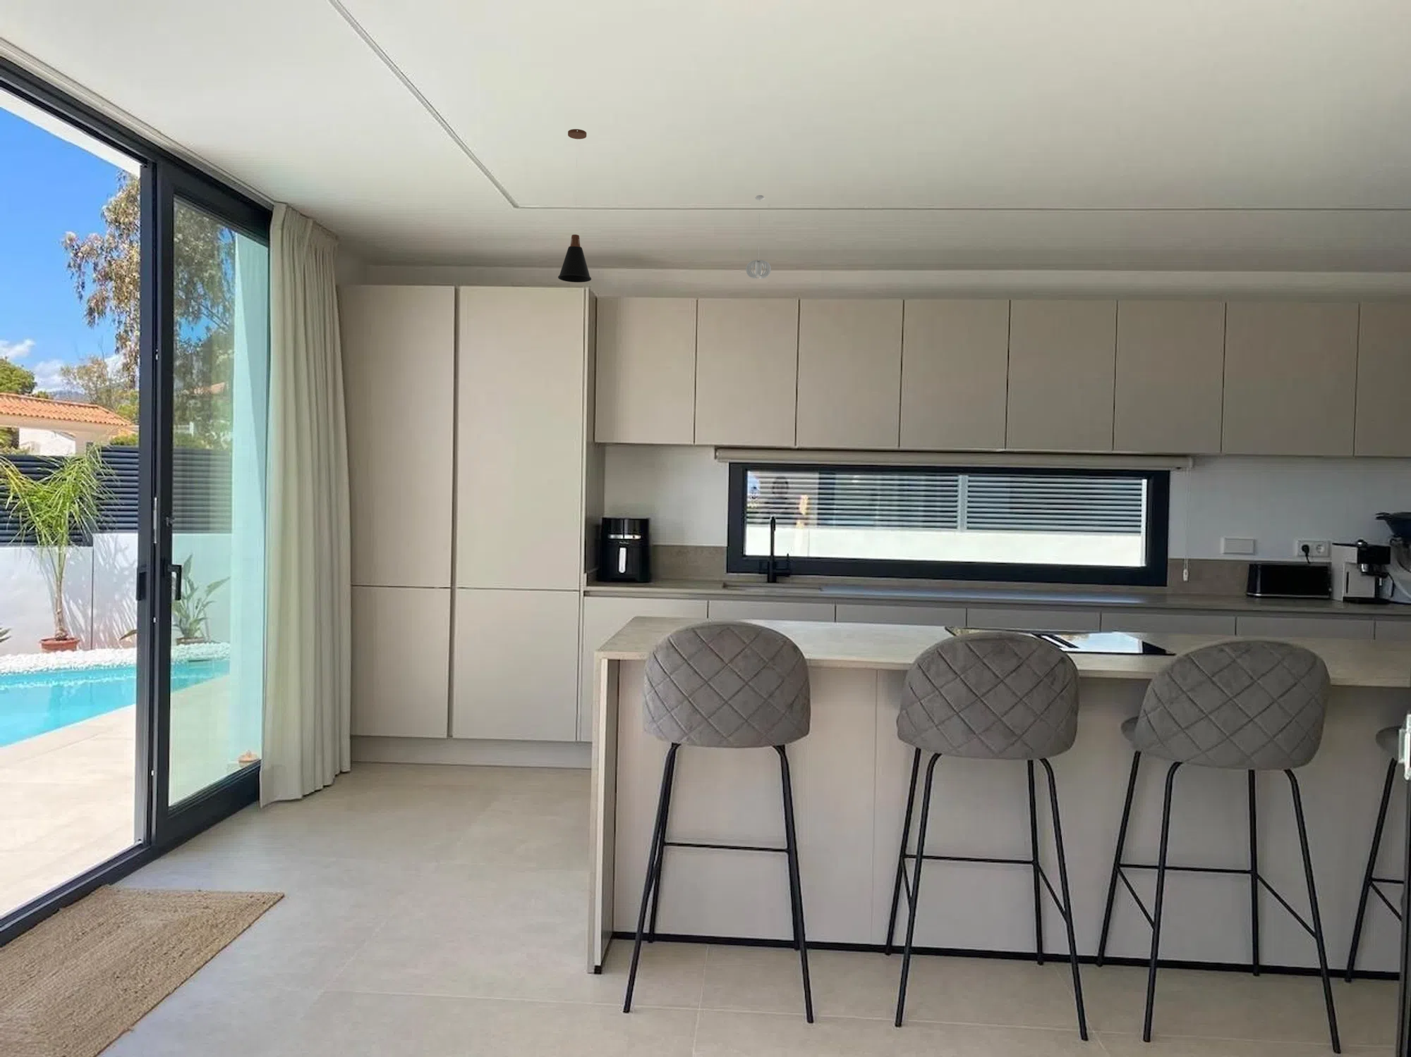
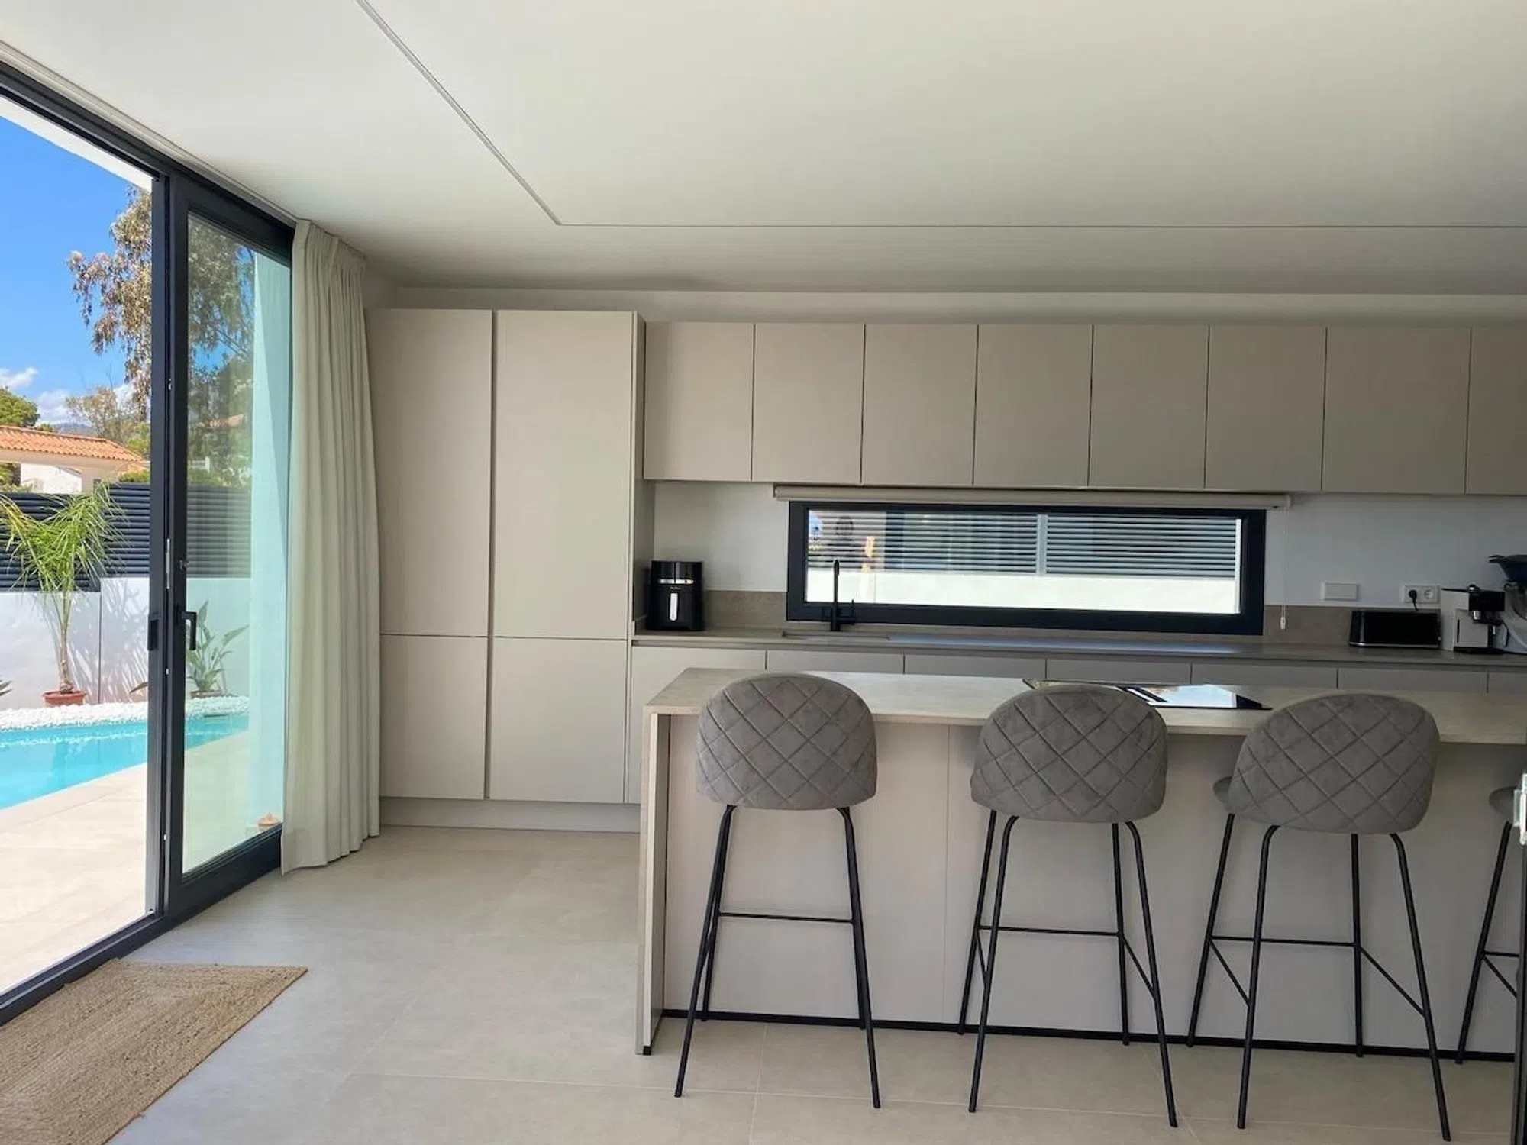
- pendant lamp (576, 205)
- pendant light (759, 226)
